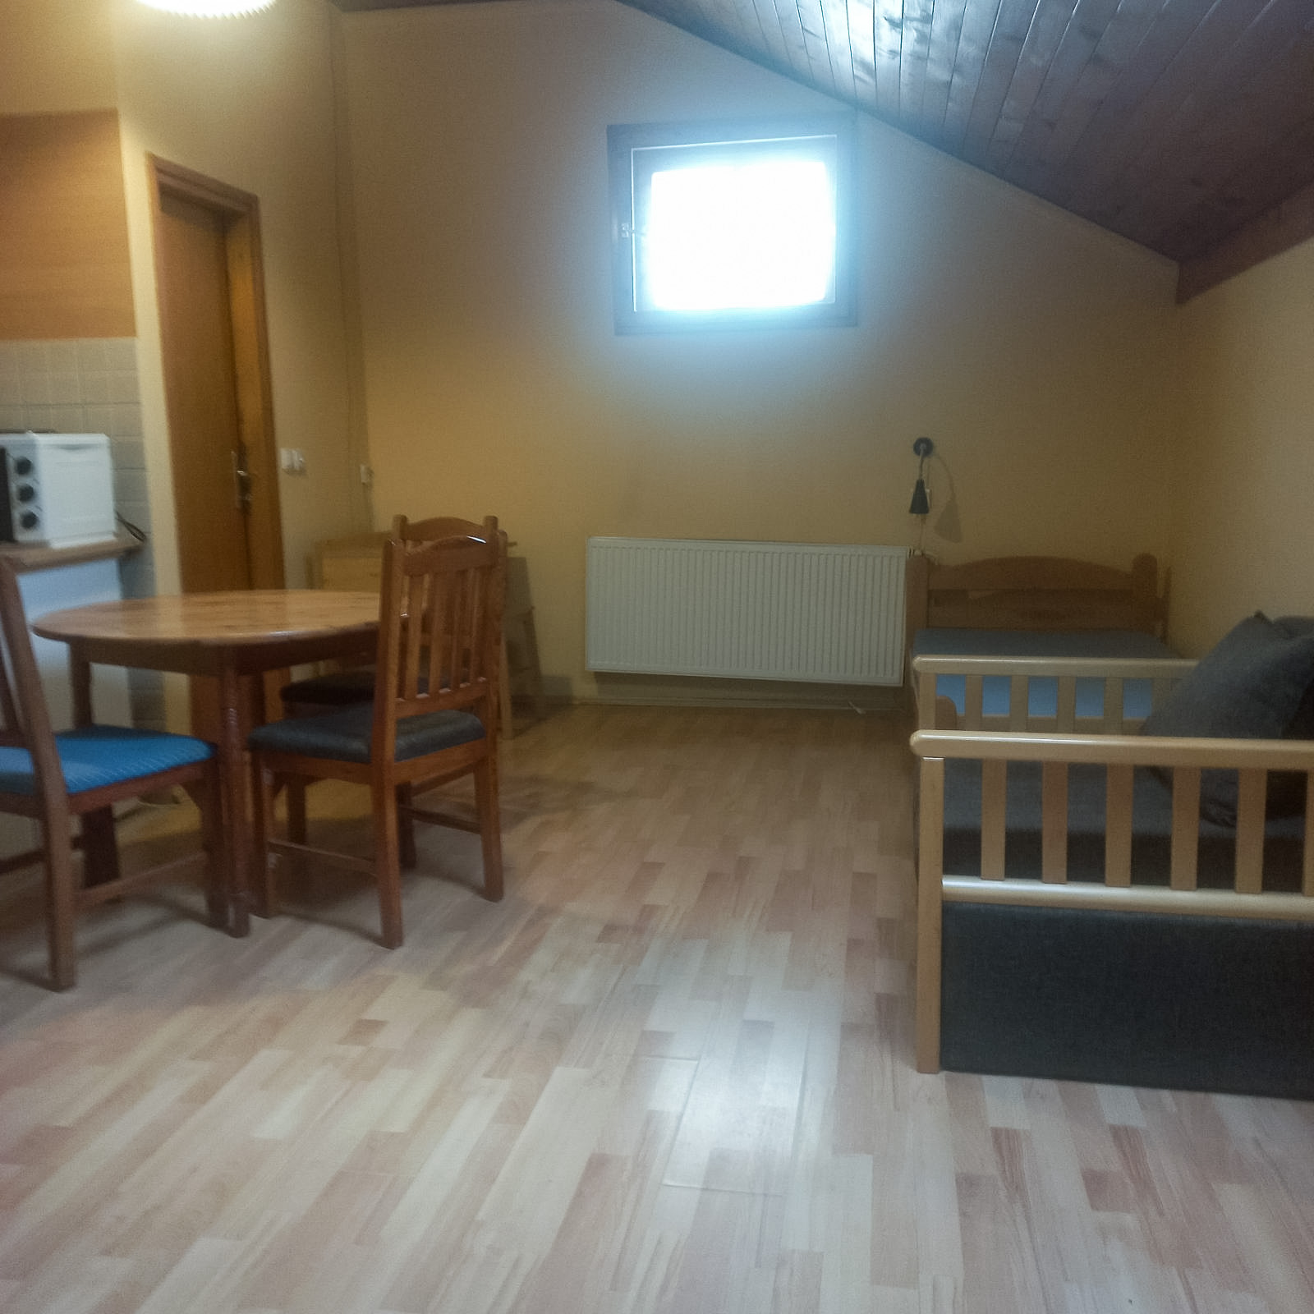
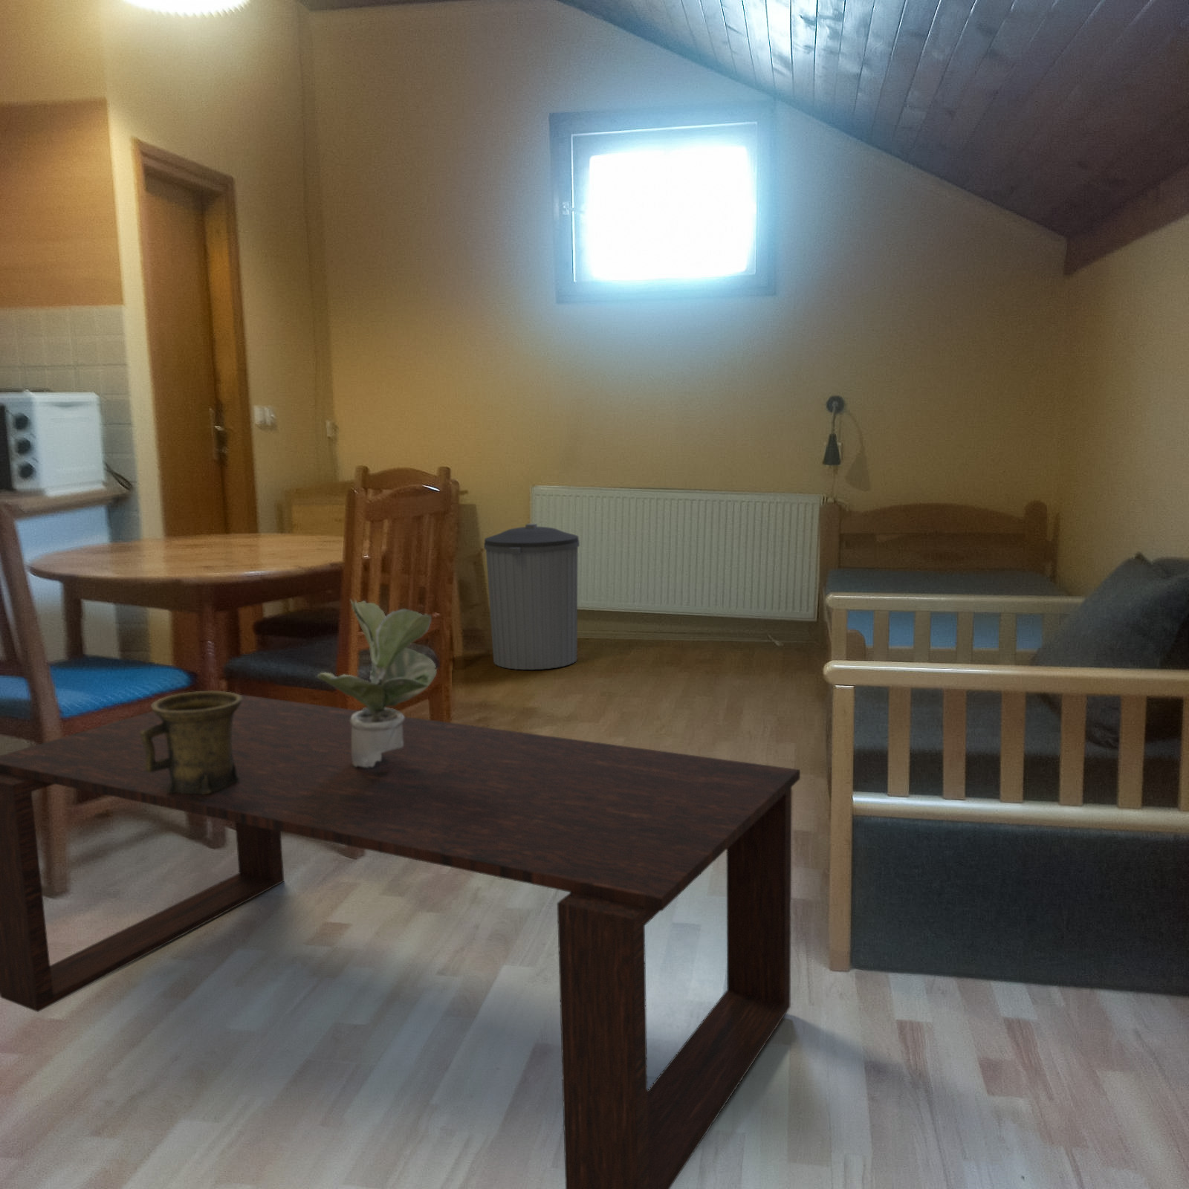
+ mug (199, 741)
+ potted plant (388, 683)
+ trash can (532, 592)
+ coffee table (389, 854)
